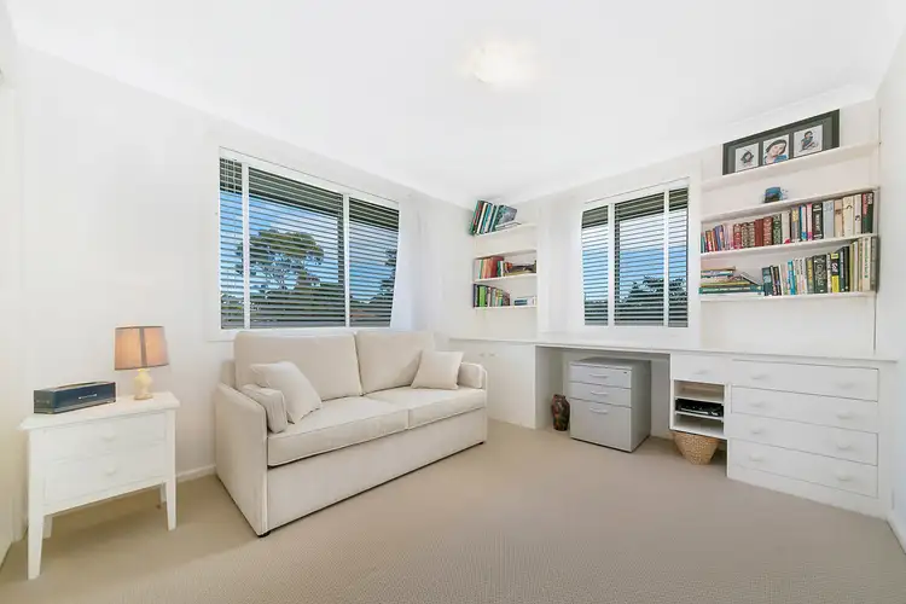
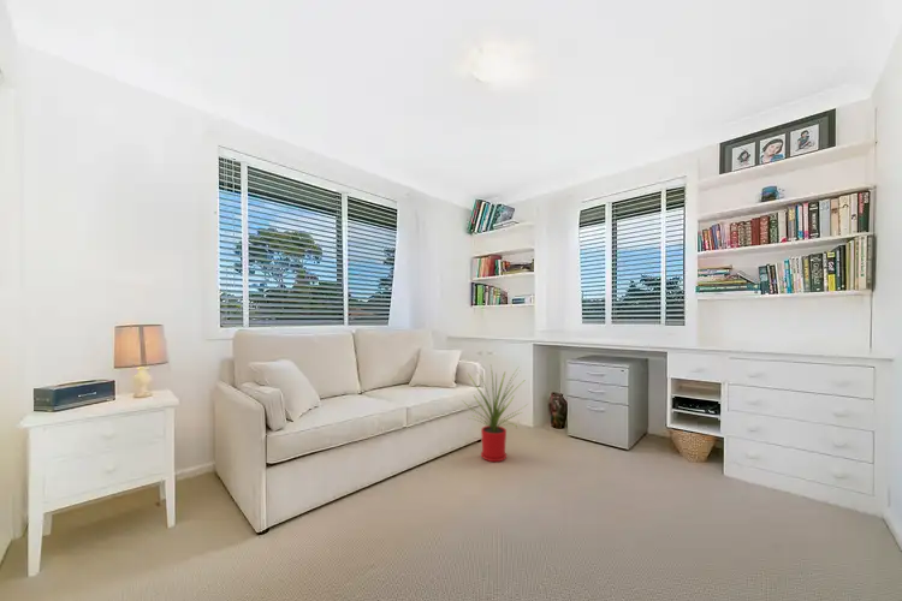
+ house plant (493, 411)
